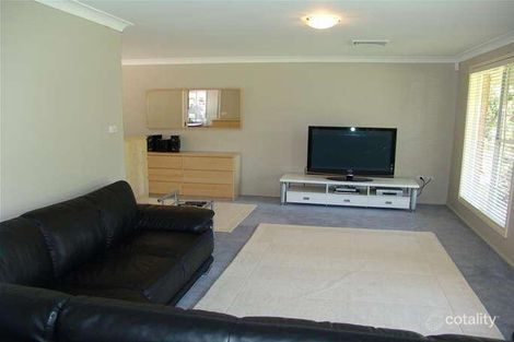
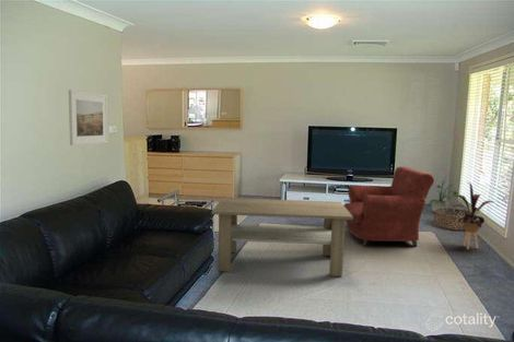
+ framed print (90, 118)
+ coffee table (280, 235)
+ armchair (383, 203)
+ house plant (469, 214)
+ potted plant (443, 193)
+ basket (453, 220)
